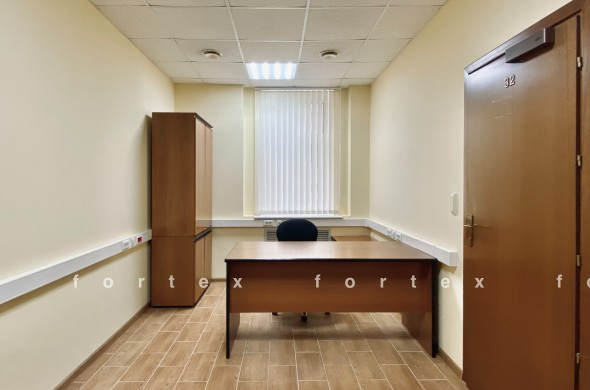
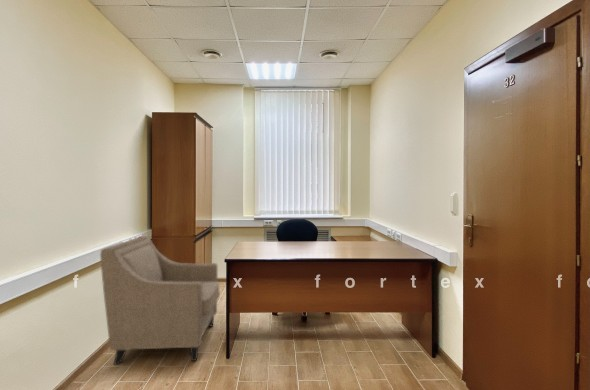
+ chair (169, 291)
